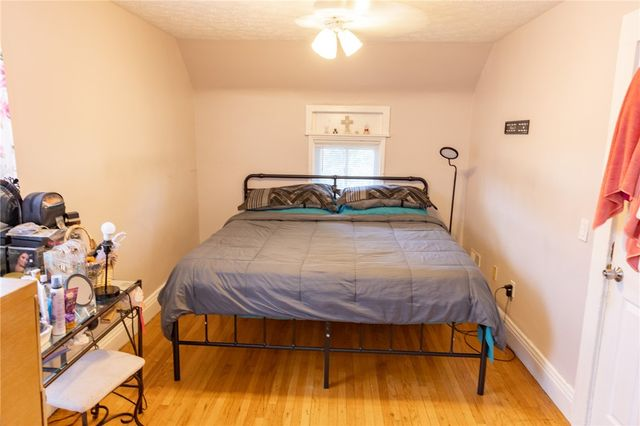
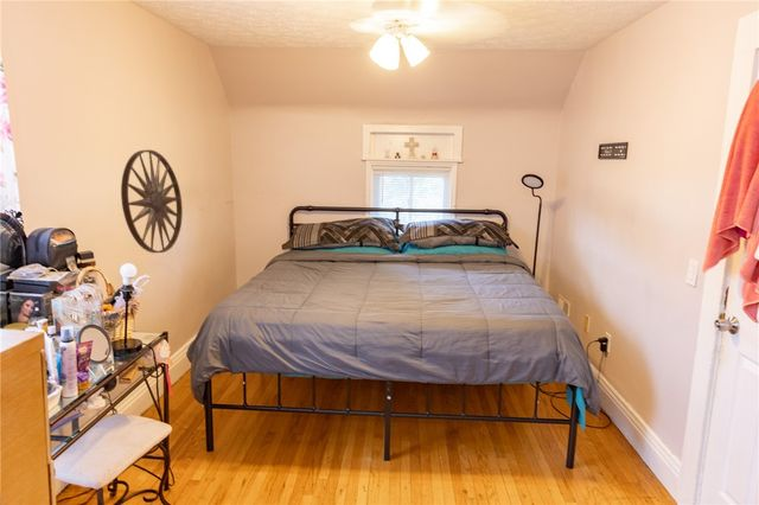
+ wall art (154, 202)
